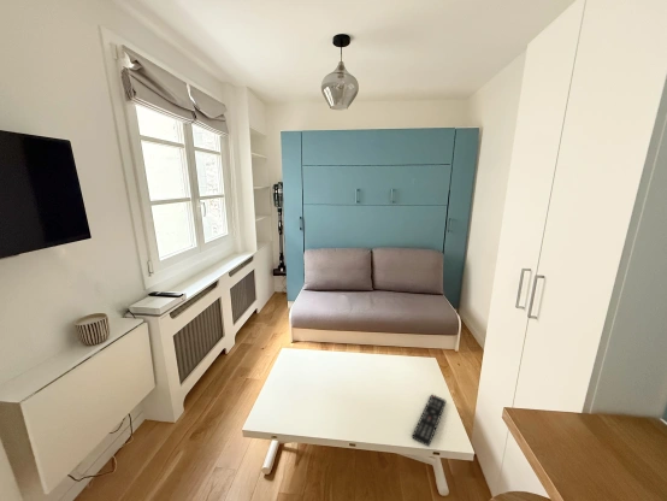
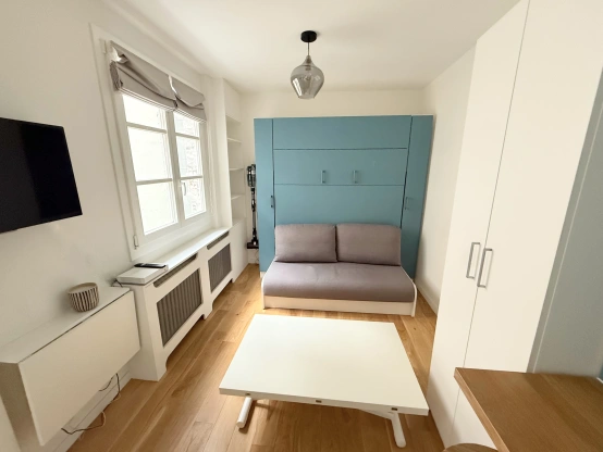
- remote control (430, 417)
